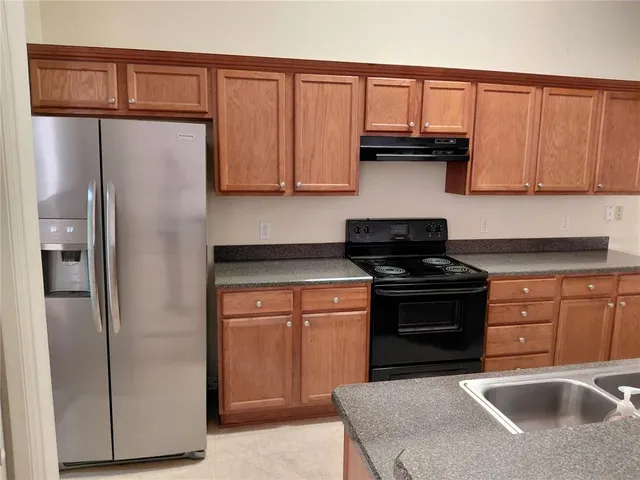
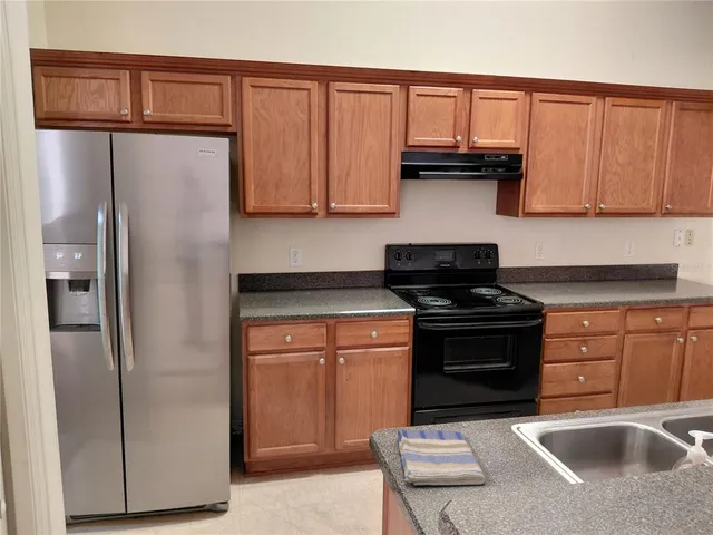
+ dish towel (437, 454)
